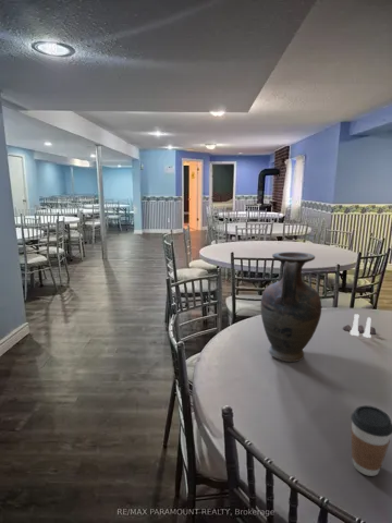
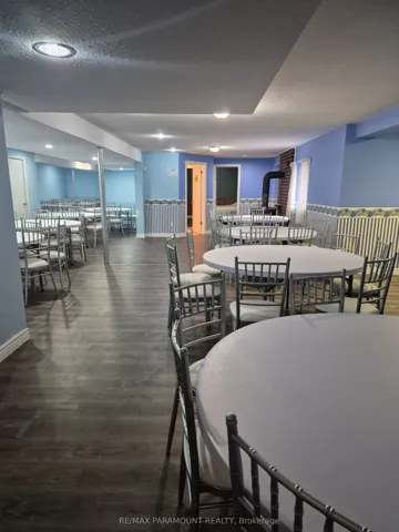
- salt and pepper shaker set (360, 325)
- coffee cup (368, 441)
- vase (290, 306)
